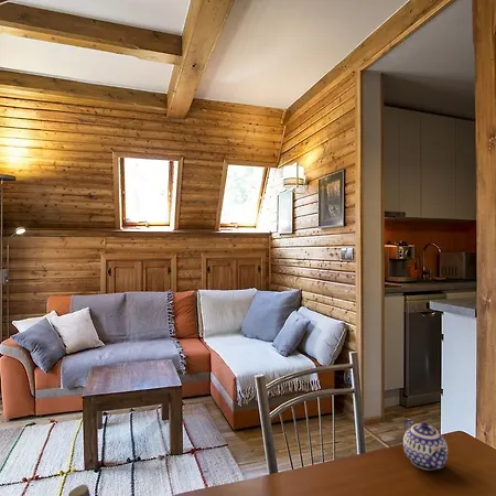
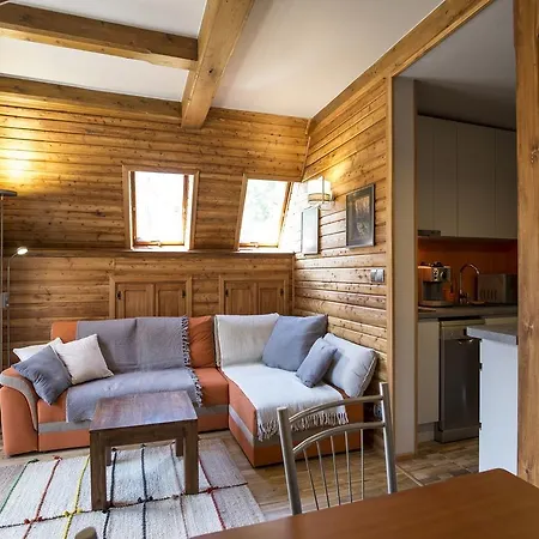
- teapot (424, 442)
